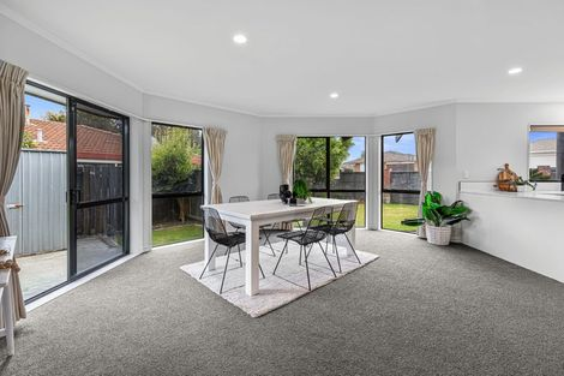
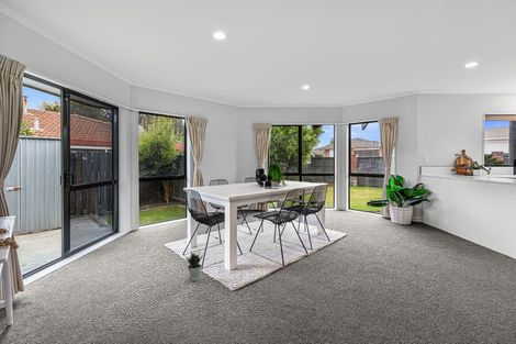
+ potted plant (193, 265)
